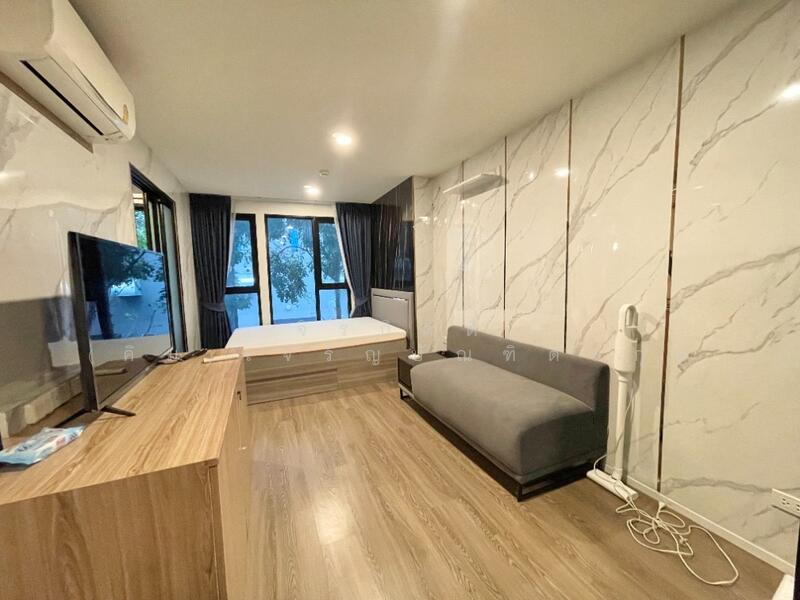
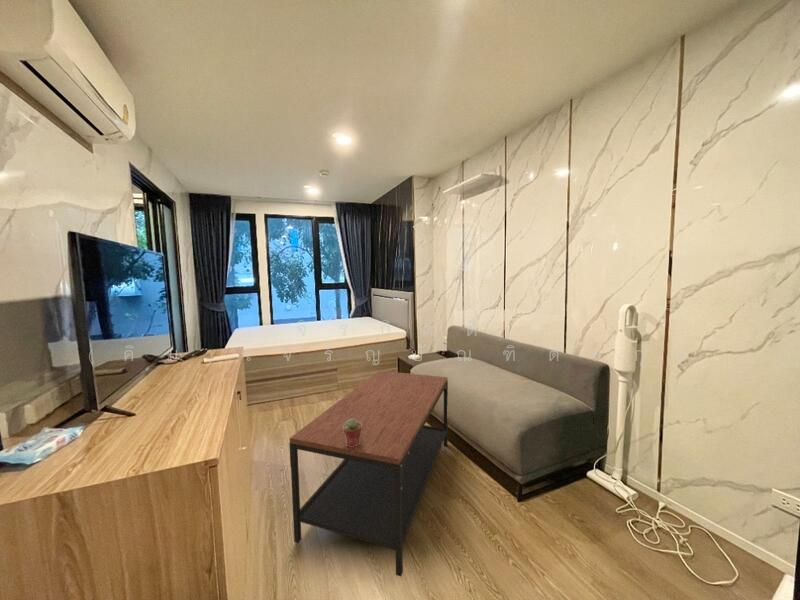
+ coffee table (386, 442)
+ potted succulent (352, 430)
